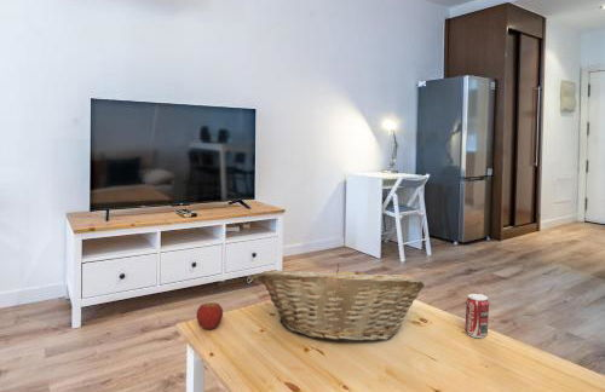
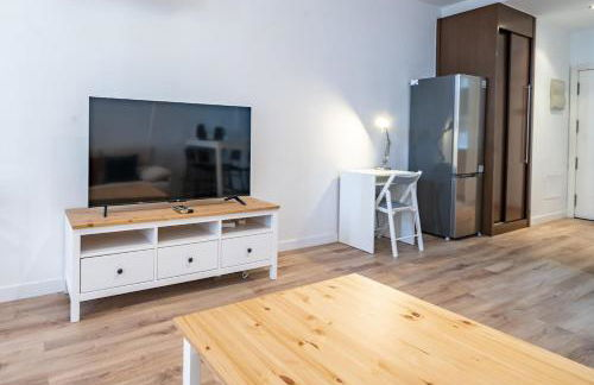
- fruit basket (339, 293)
- apple (209, 315)
- beverage can (477, 315)
